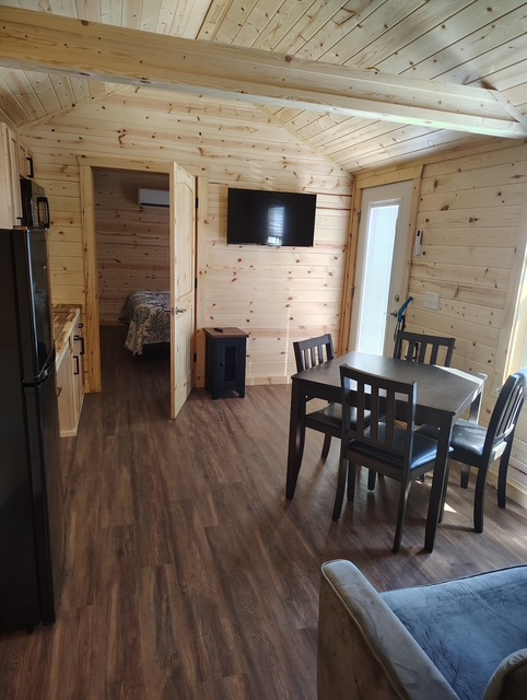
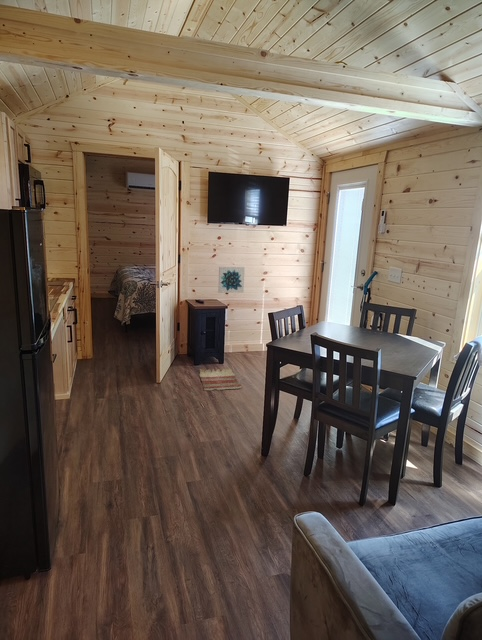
+ rug (218, 377)
+ wall art (231, 279)
